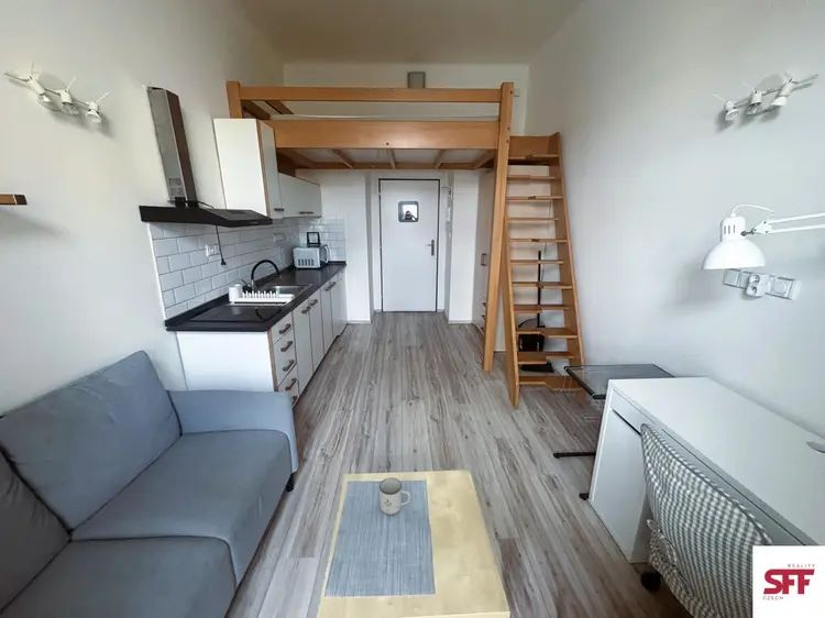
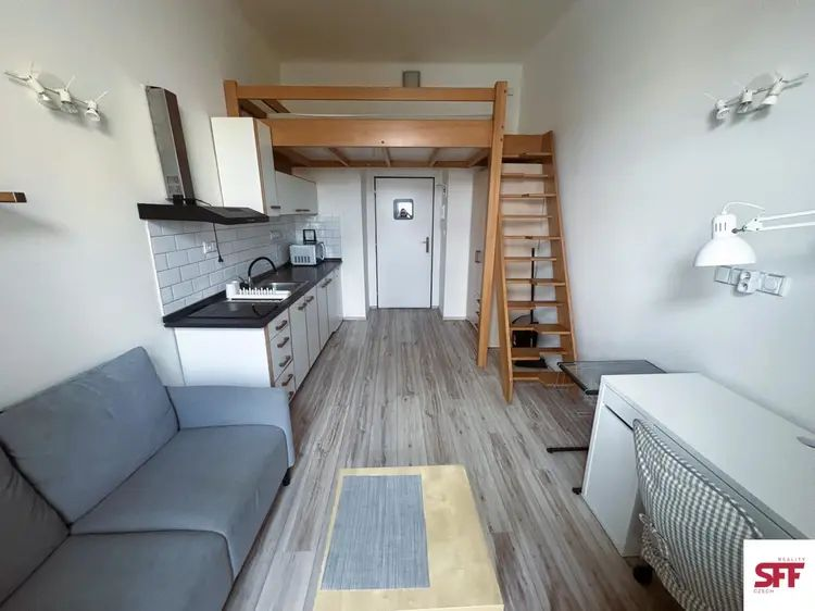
- mug (395, 496)
